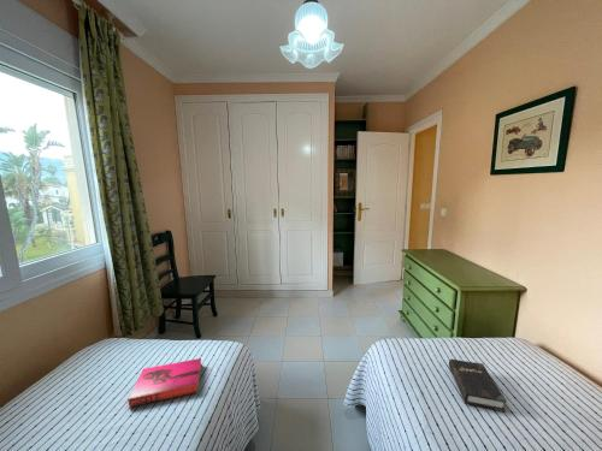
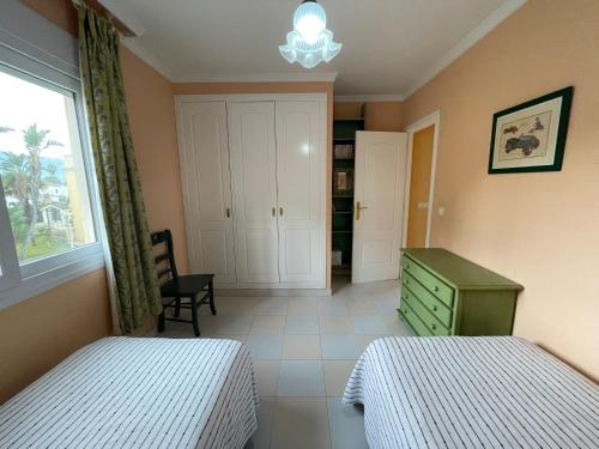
- hardback book (169, 380)
- hardback book (473, 381)
